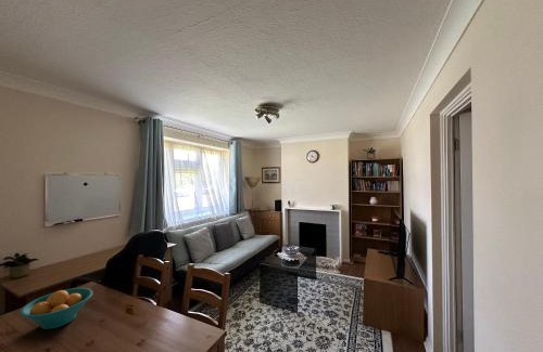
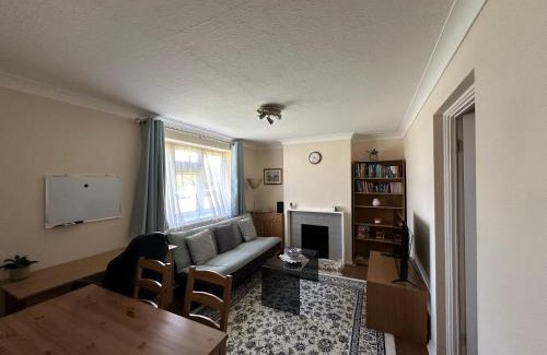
- fruit bowl (59, 305)
